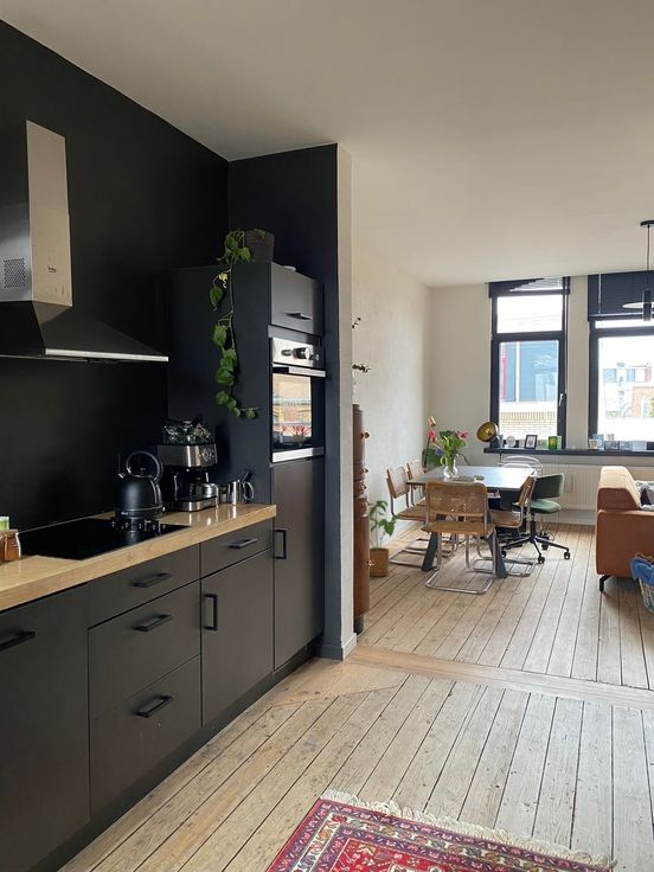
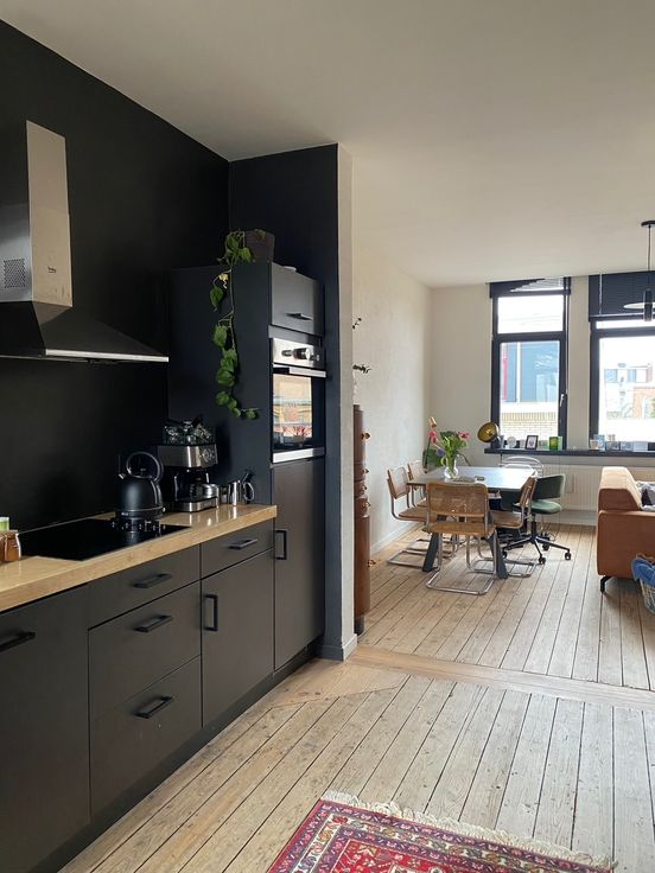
- house plant (380, 538)
